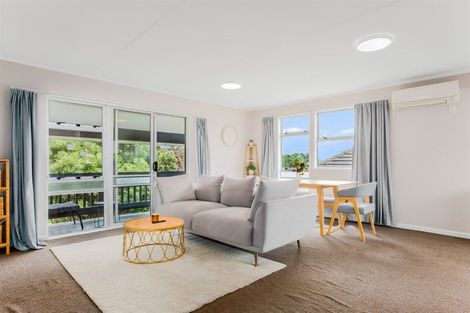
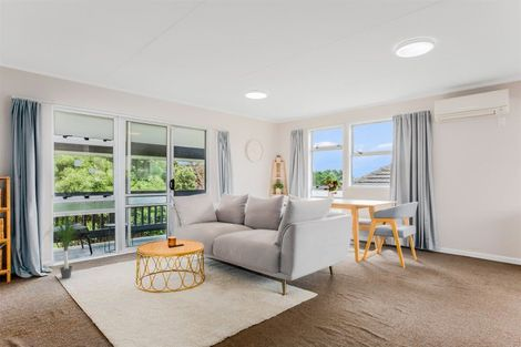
+ potted plant (65, 244)
